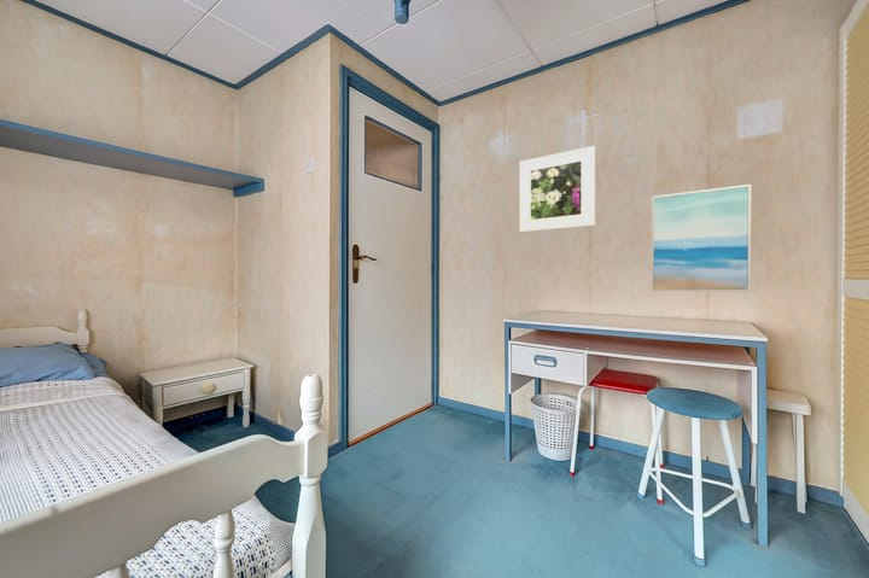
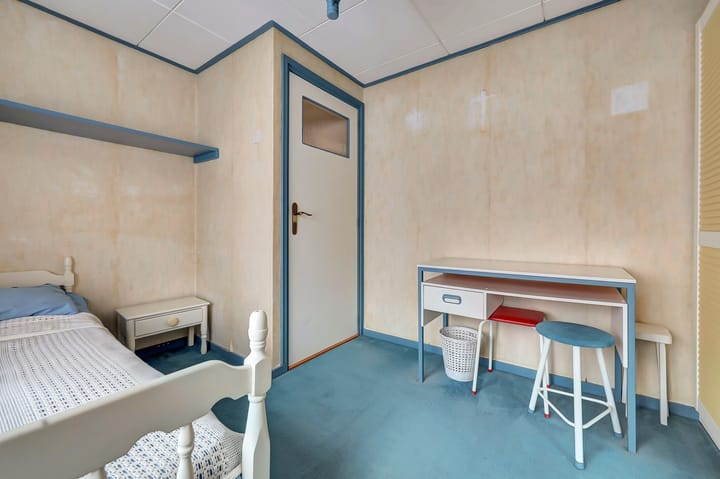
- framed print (554, 191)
- wall art (698, 240)
